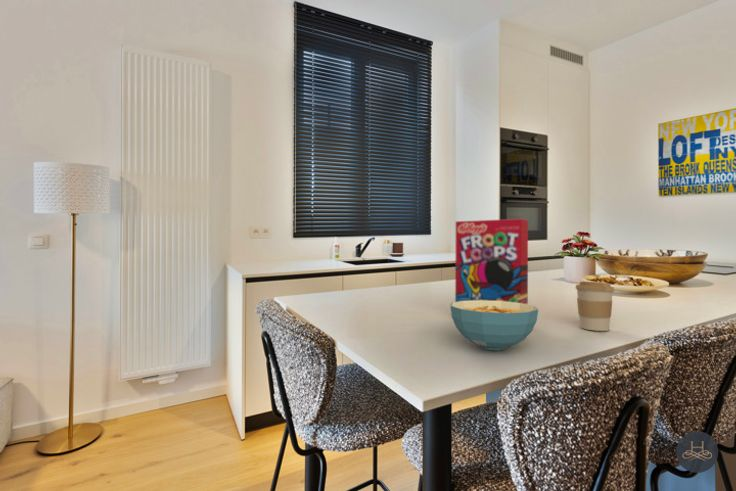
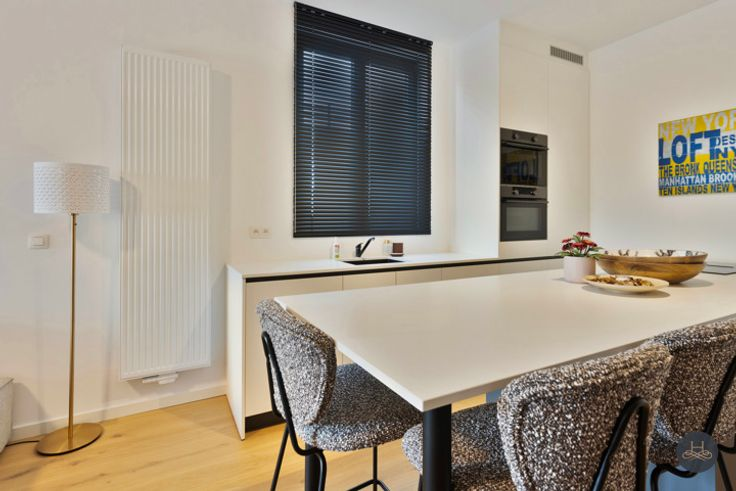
- cereal box (490, 271)
- cereal bowl (492, 326)
- coffee cup (594, 304)
